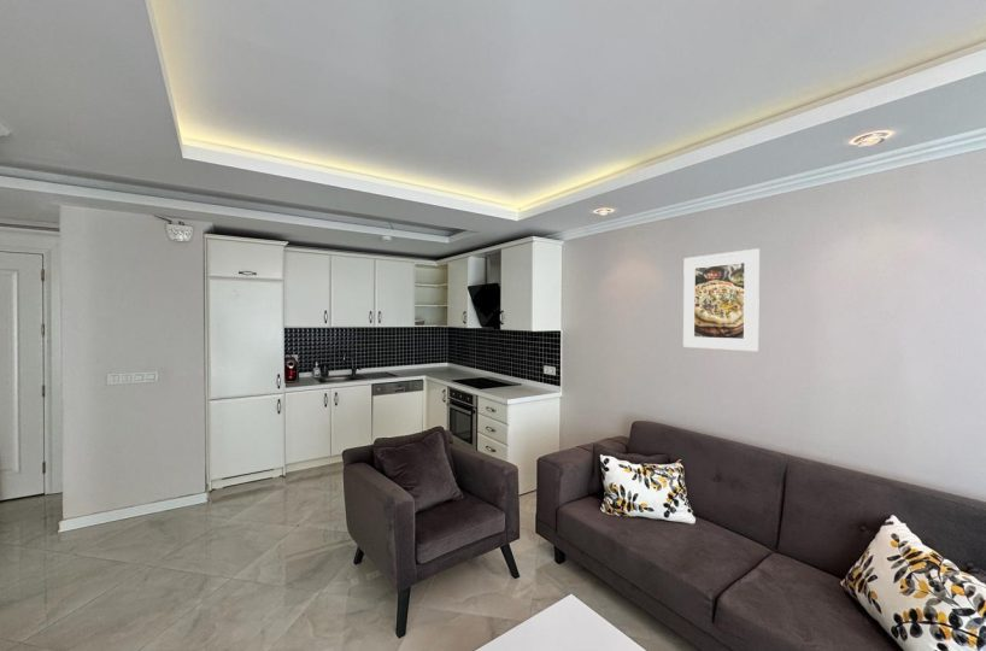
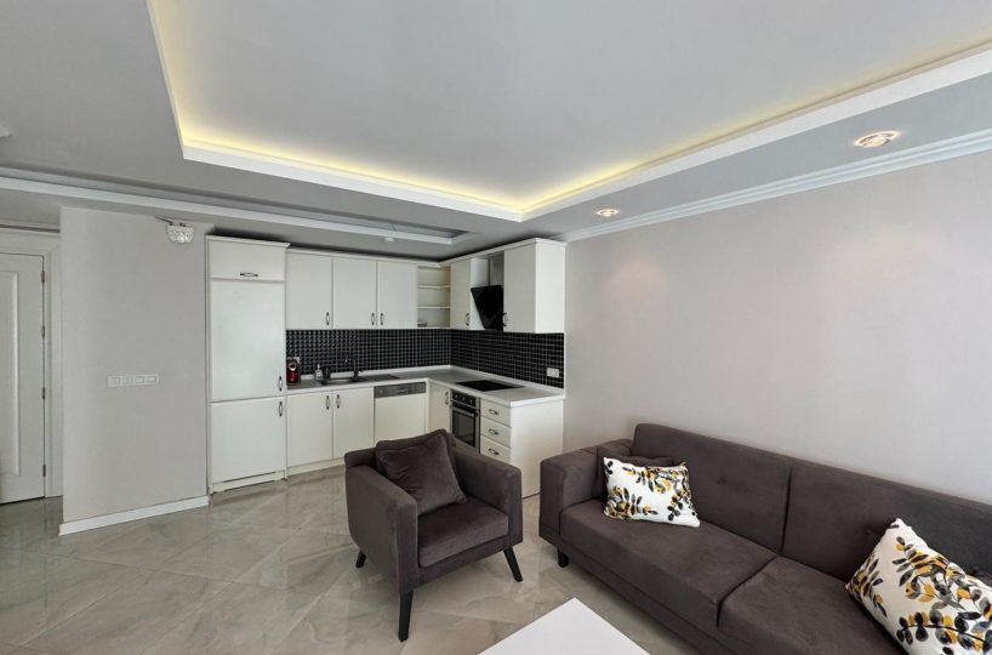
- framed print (718, 301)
